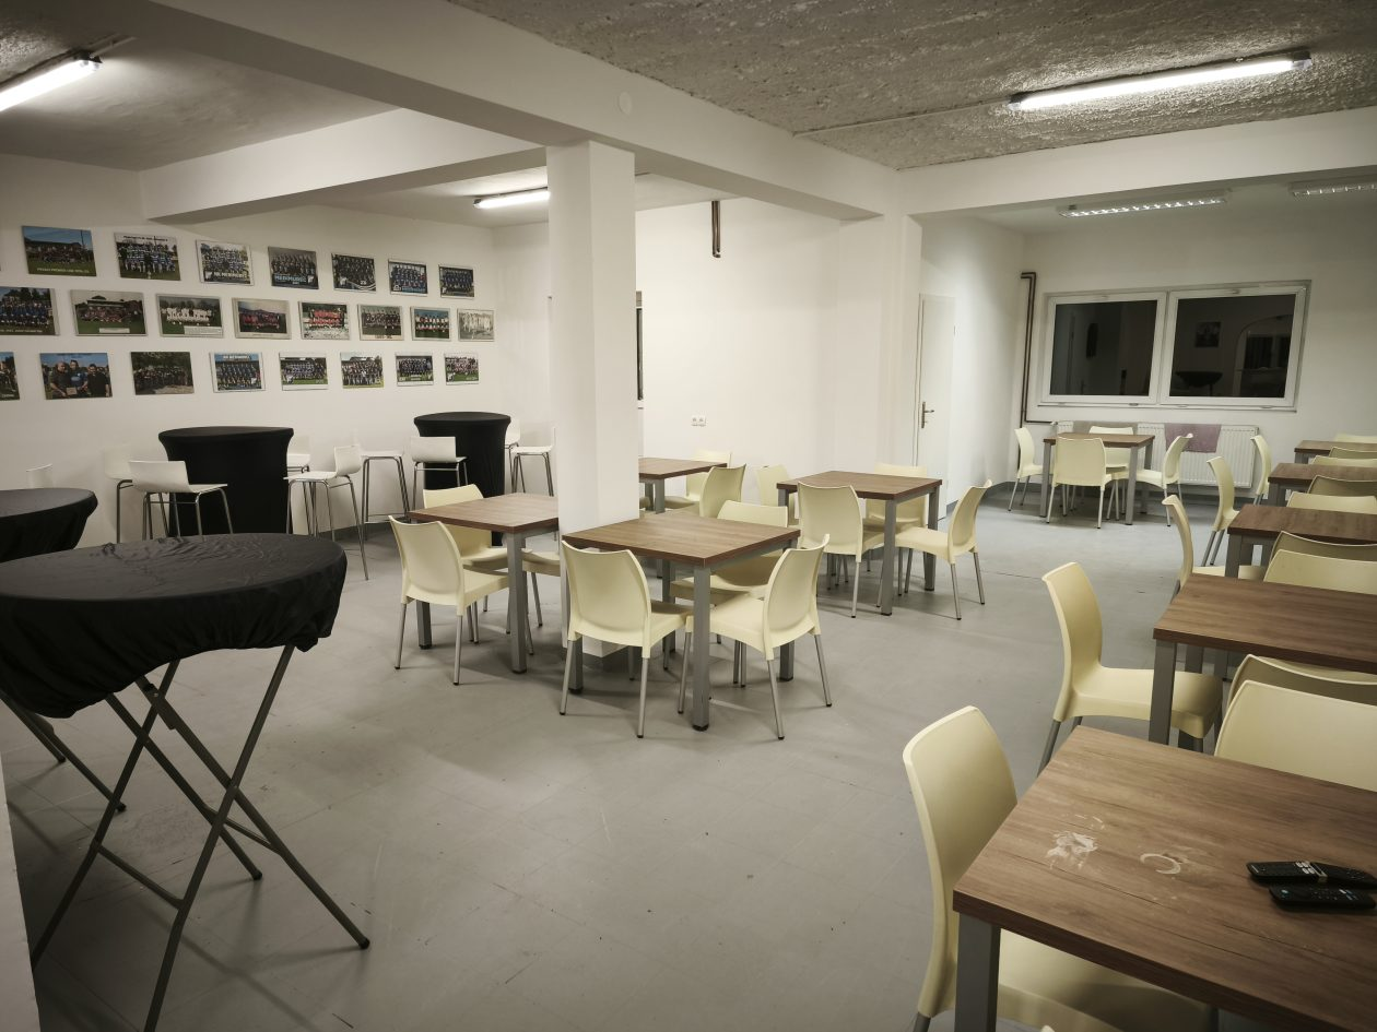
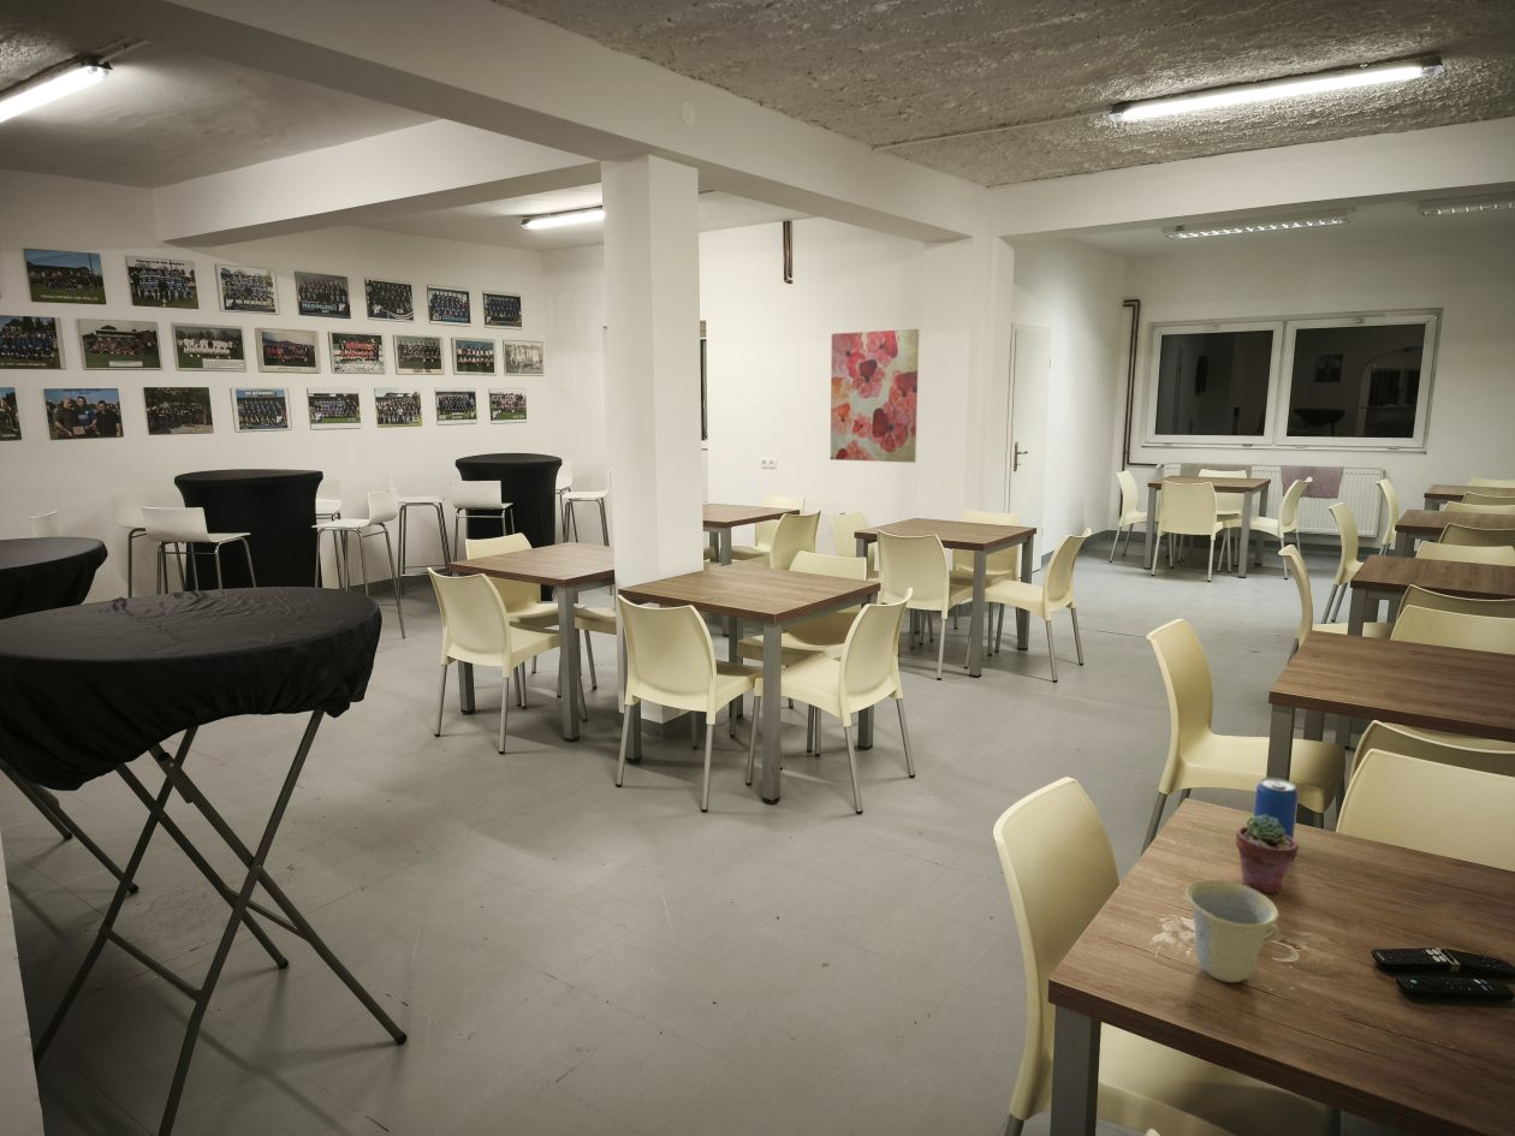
+ beverage can (1275, 815)
+ potted succulent (1265, 850)
+ wall art (873, 397)
+ cup (1228, 936)
